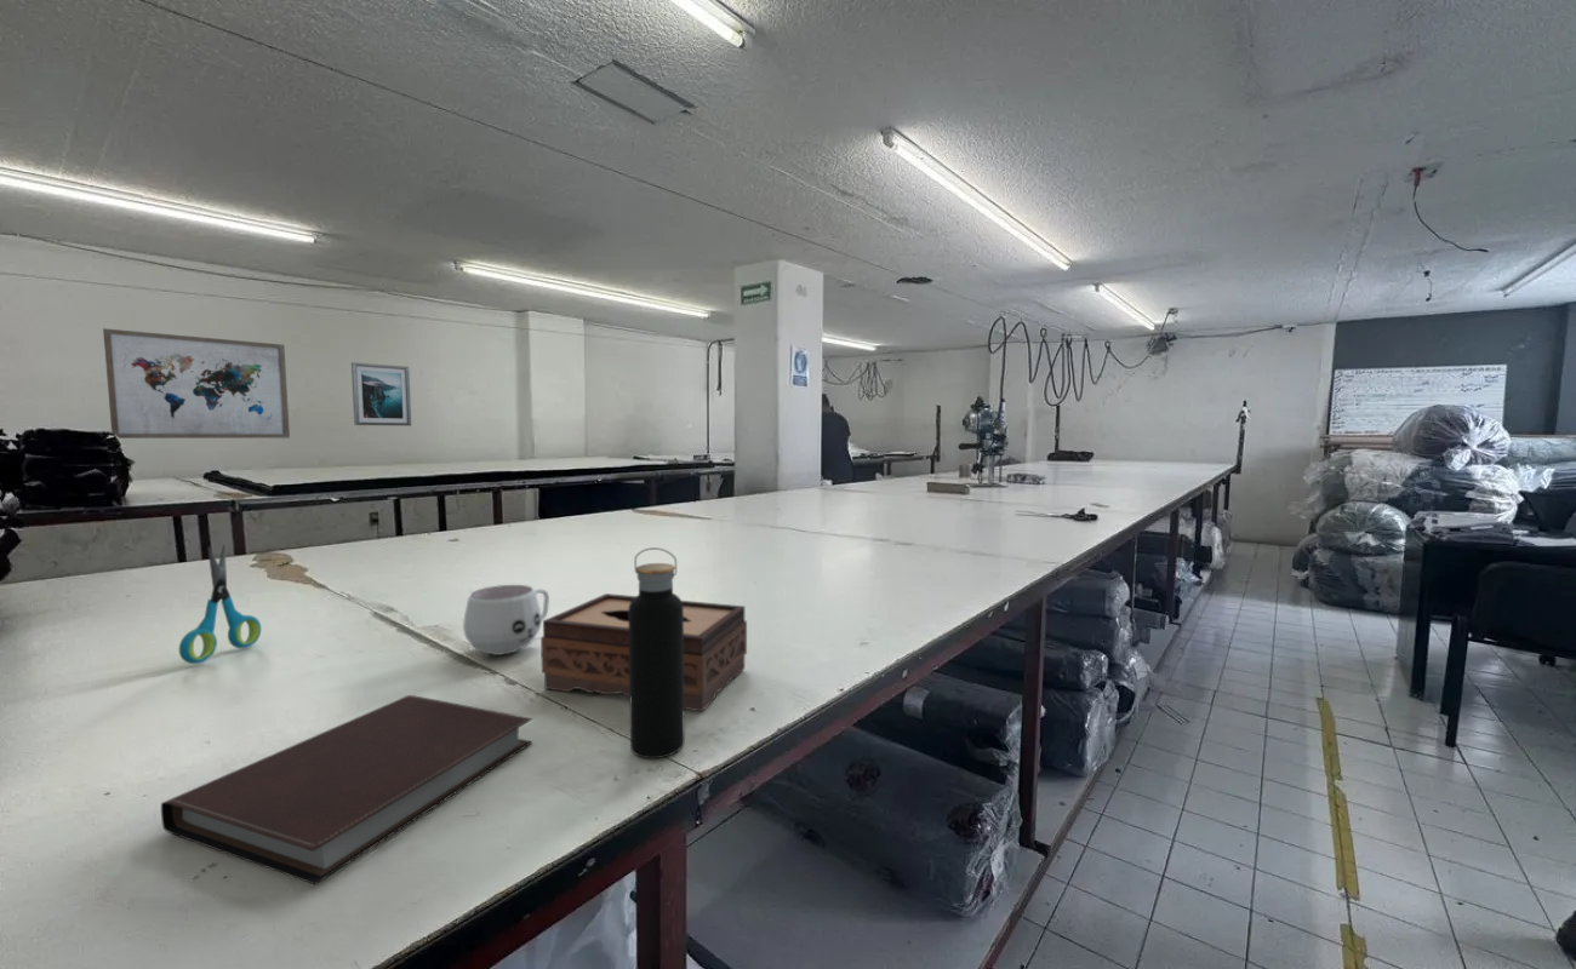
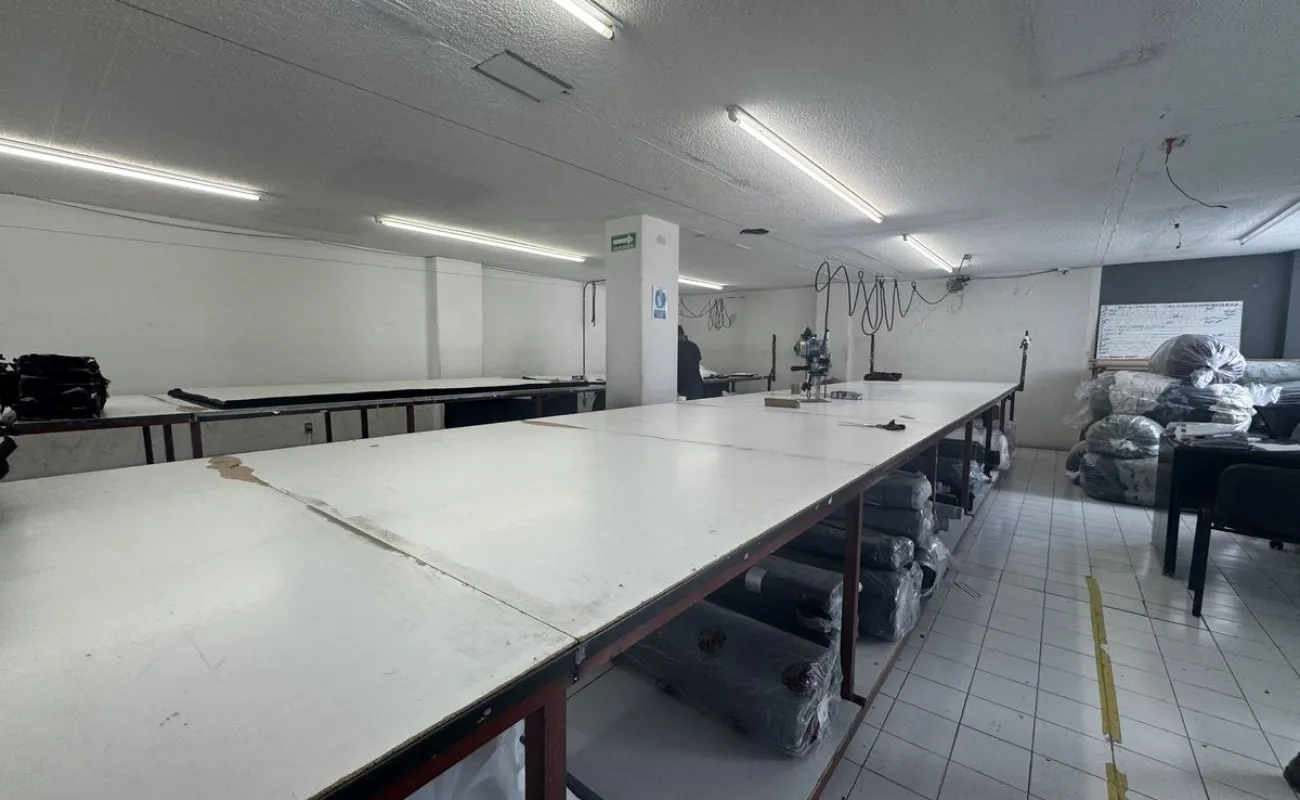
- notebook (370, 767)
- wall art (382, 395)
- wall art (204, 388)
- mug (513, 617)
- water bottle (656, 647)
- scissors (219, 600)
- tissue box (628, 646)
